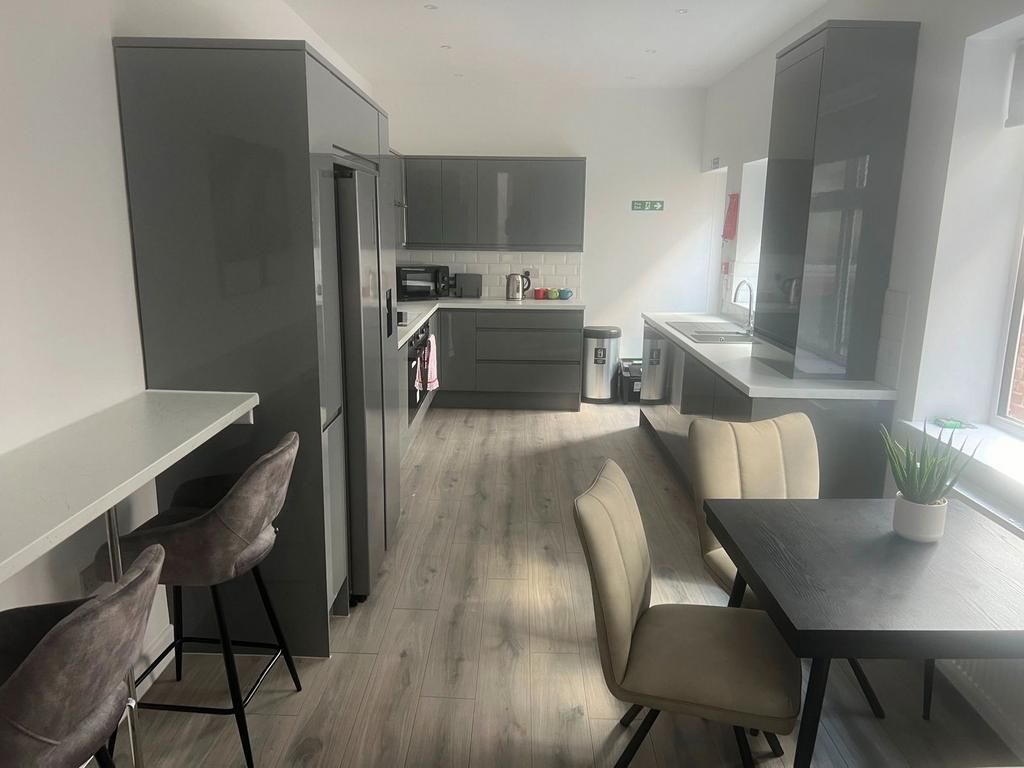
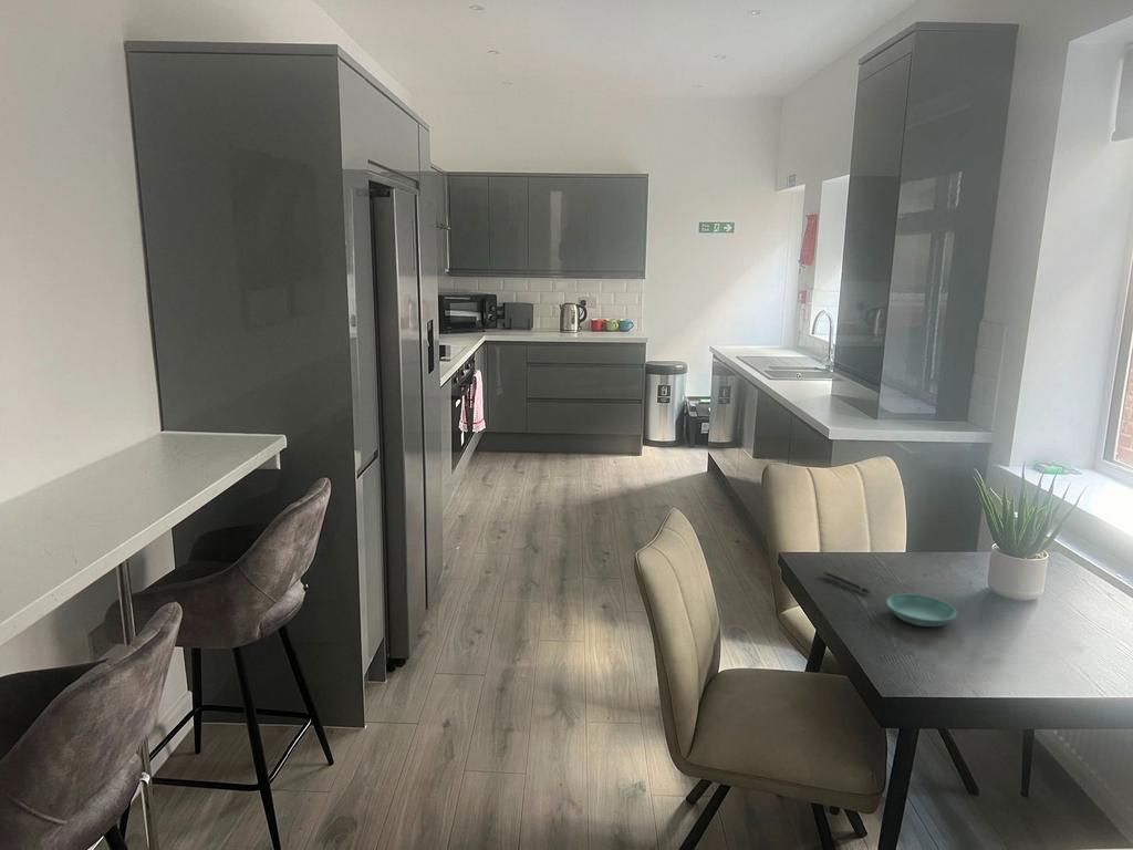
+ pen (846, 582)
+ saucer (921, 611)
